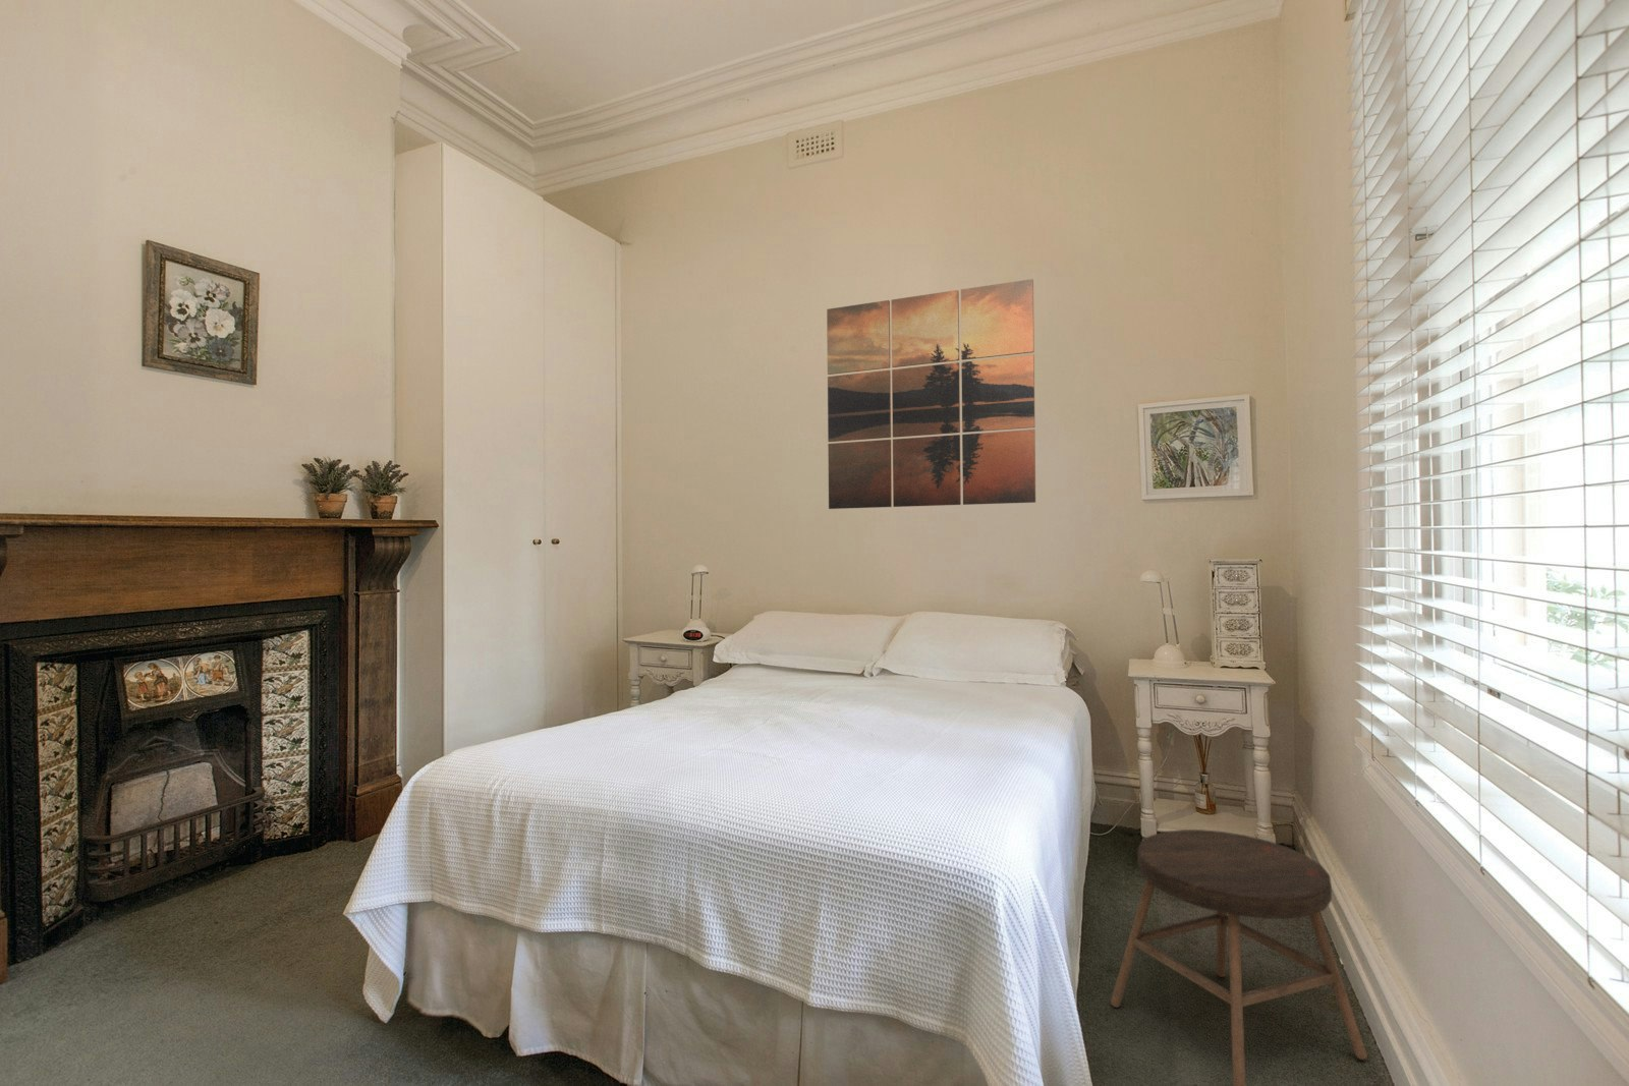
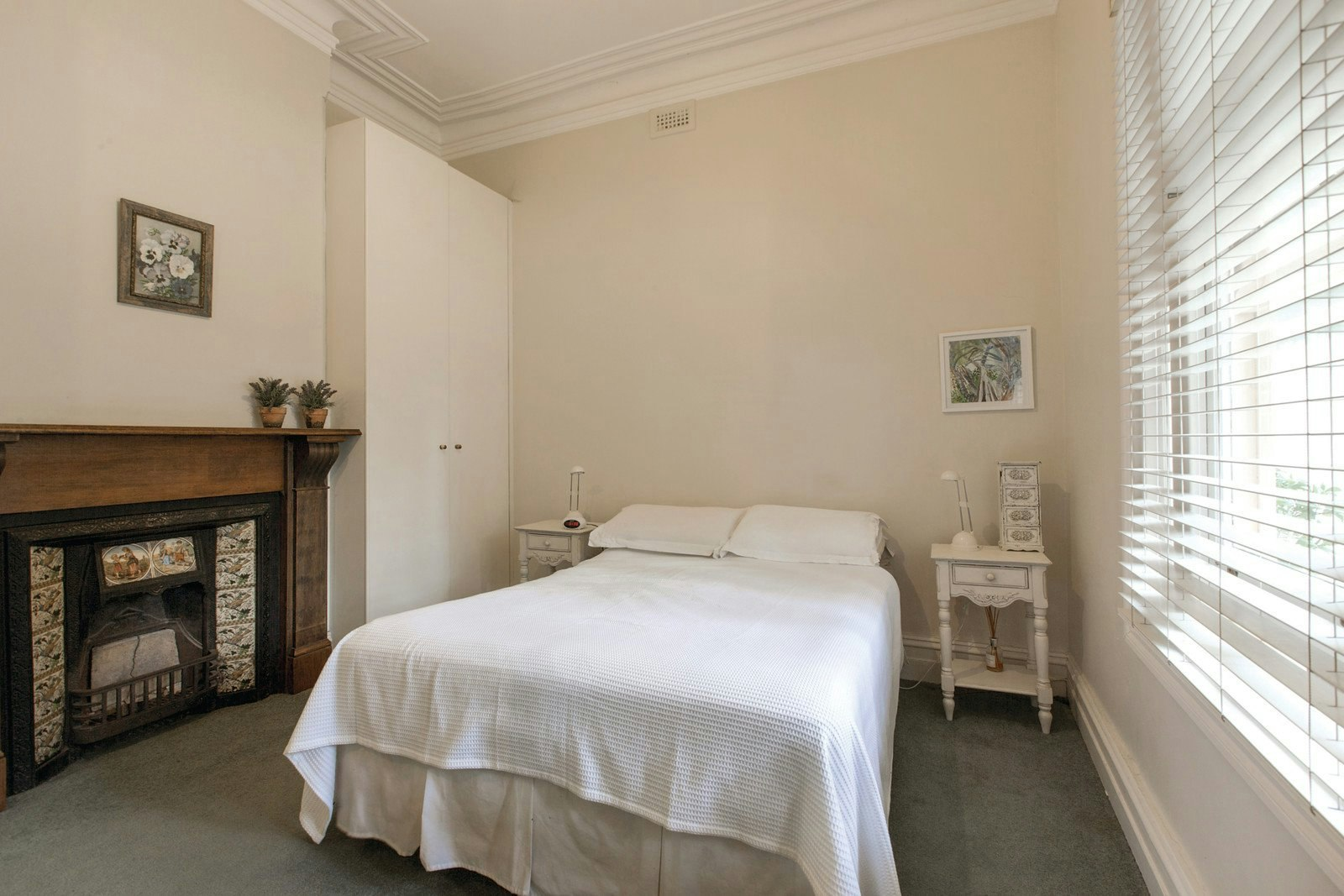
- stool (1230, 944)
- wall art (926, 400)
